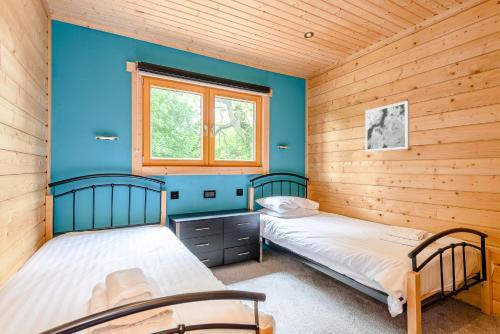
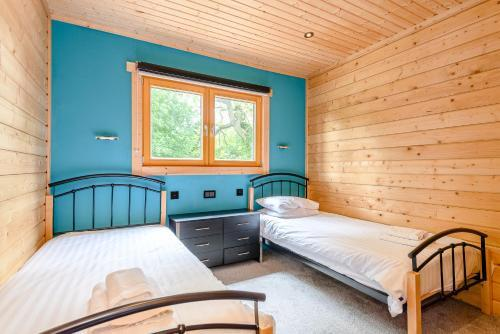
- wall art (385, 128)
